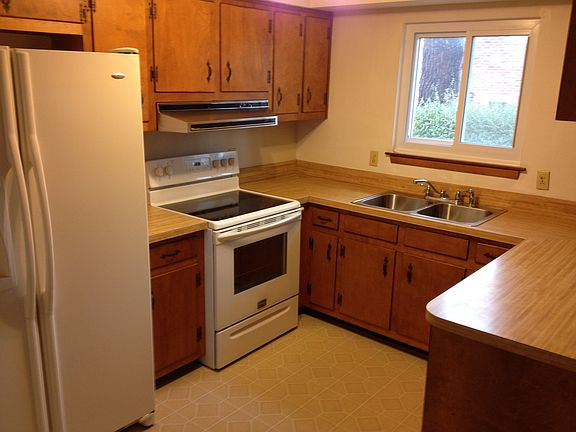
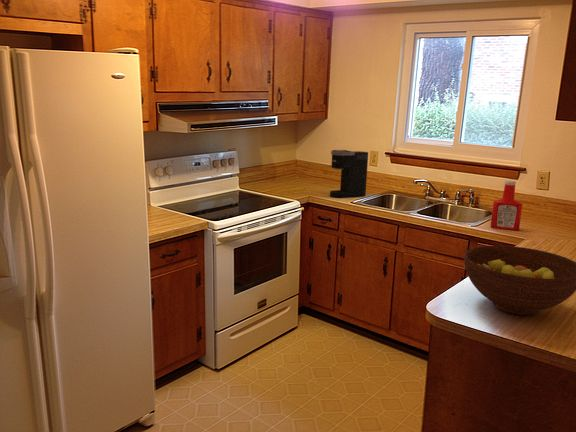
+ fruit bowl (518, 284)
+ soap bottle (507, 204)
+ coffee maker (348, 173)
